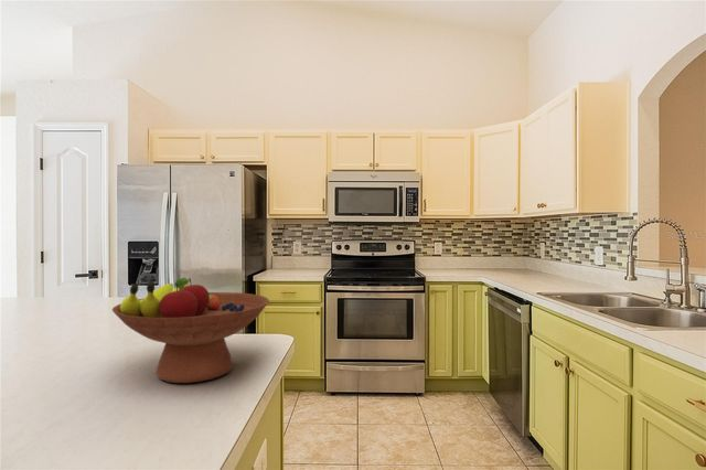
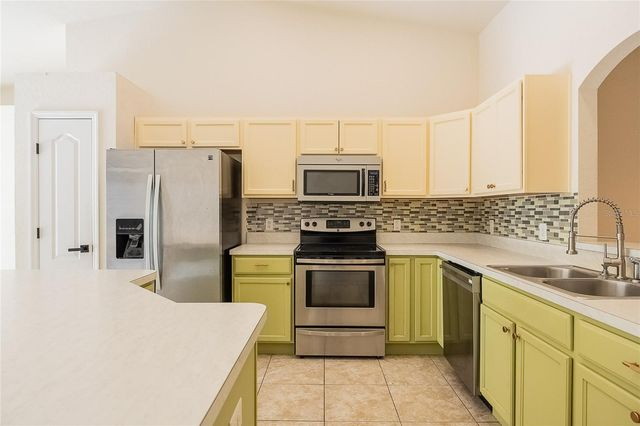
- fruit bowl (195, 323)
